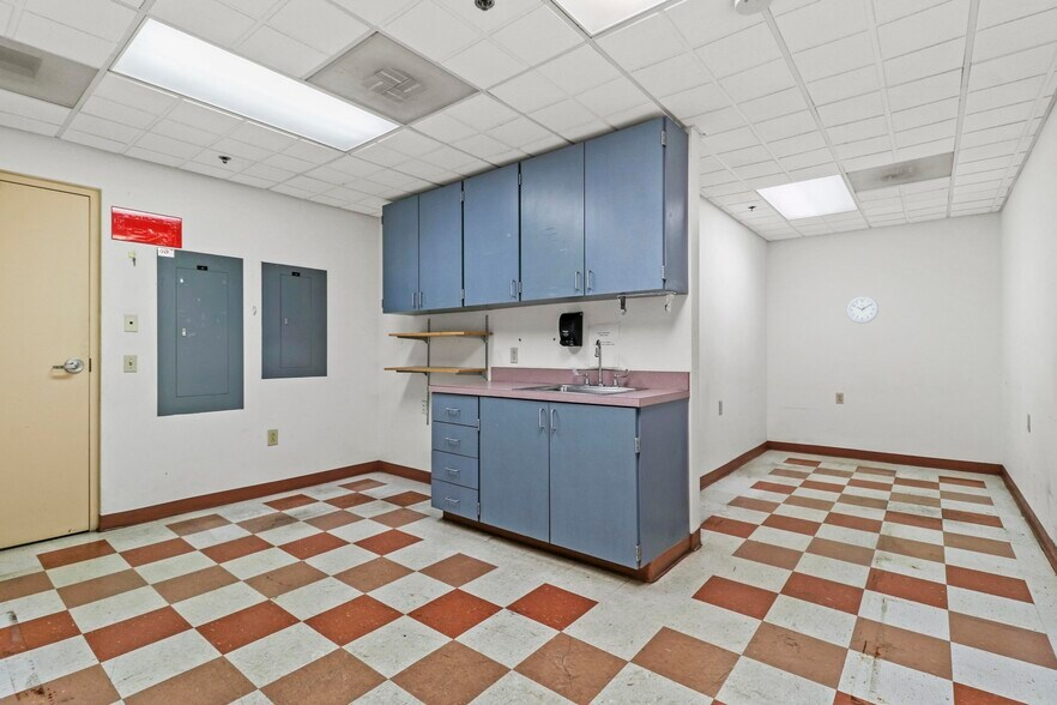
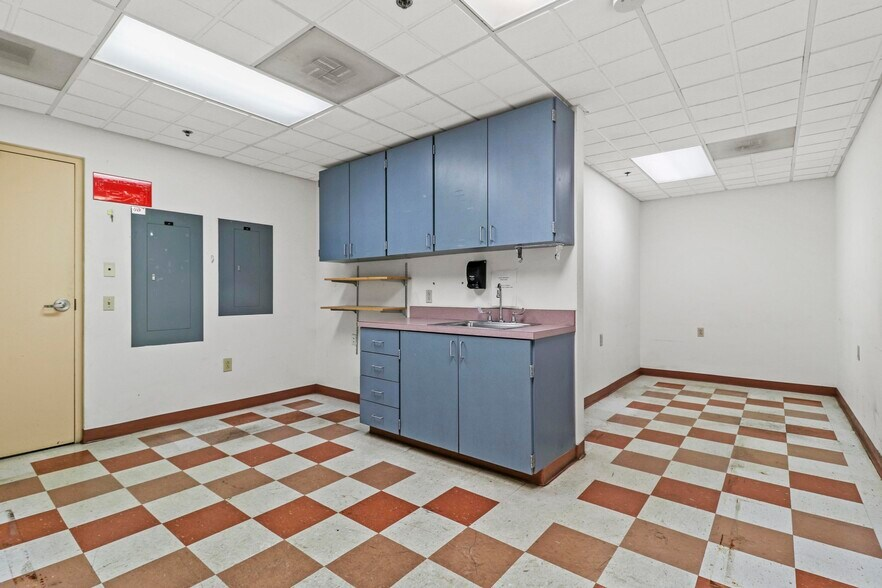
- wall clock (862, 309)
